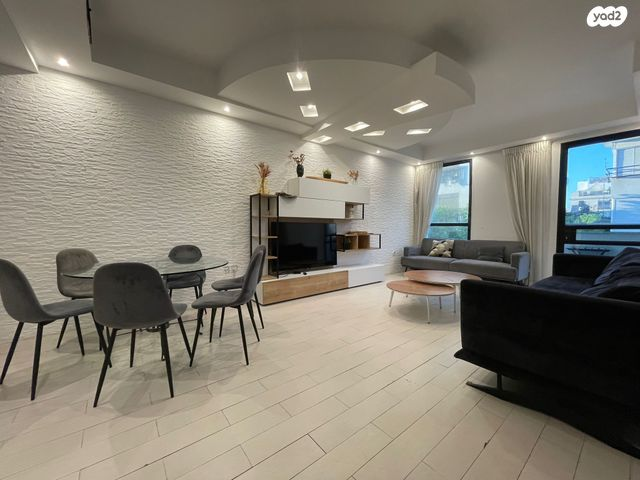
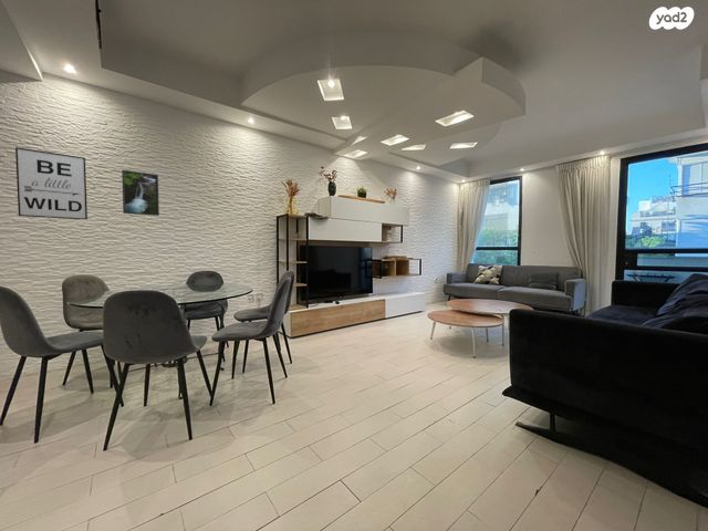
+ wall art (53, 185)
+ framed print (140, 194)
